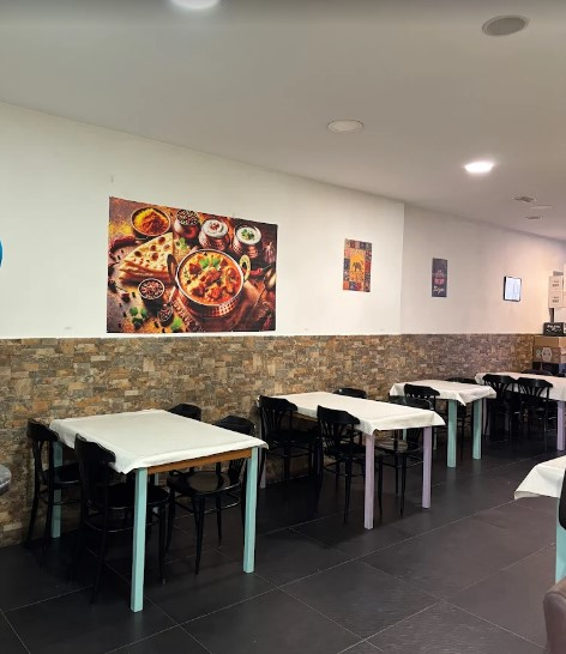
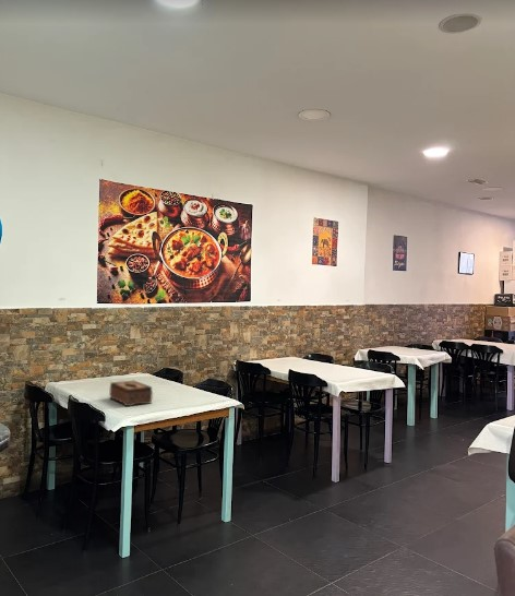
+ tissue box (130, 392)
